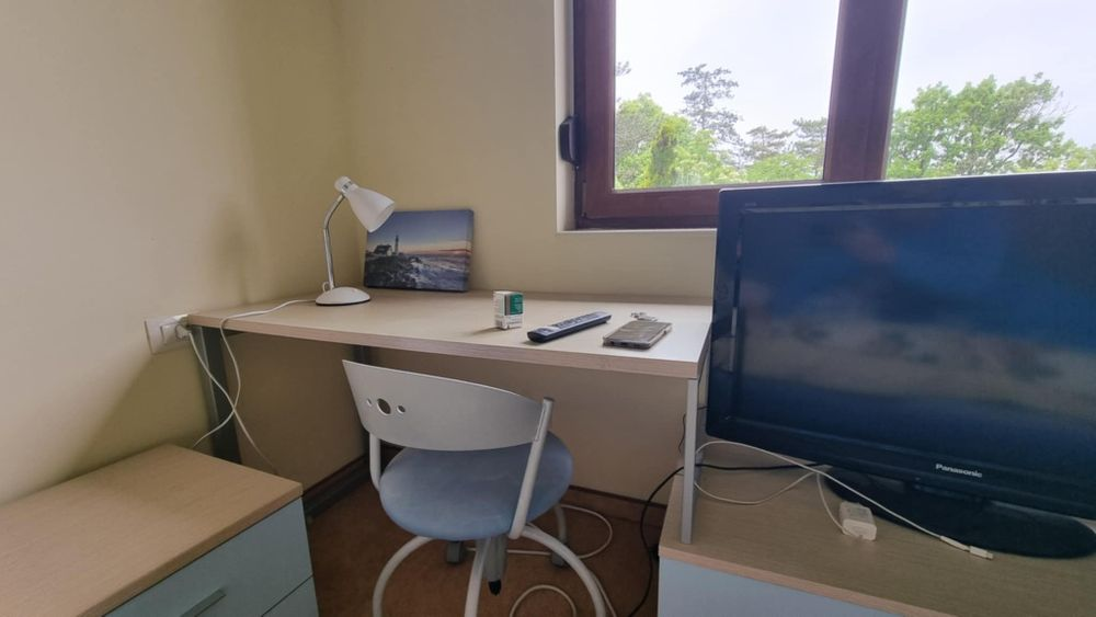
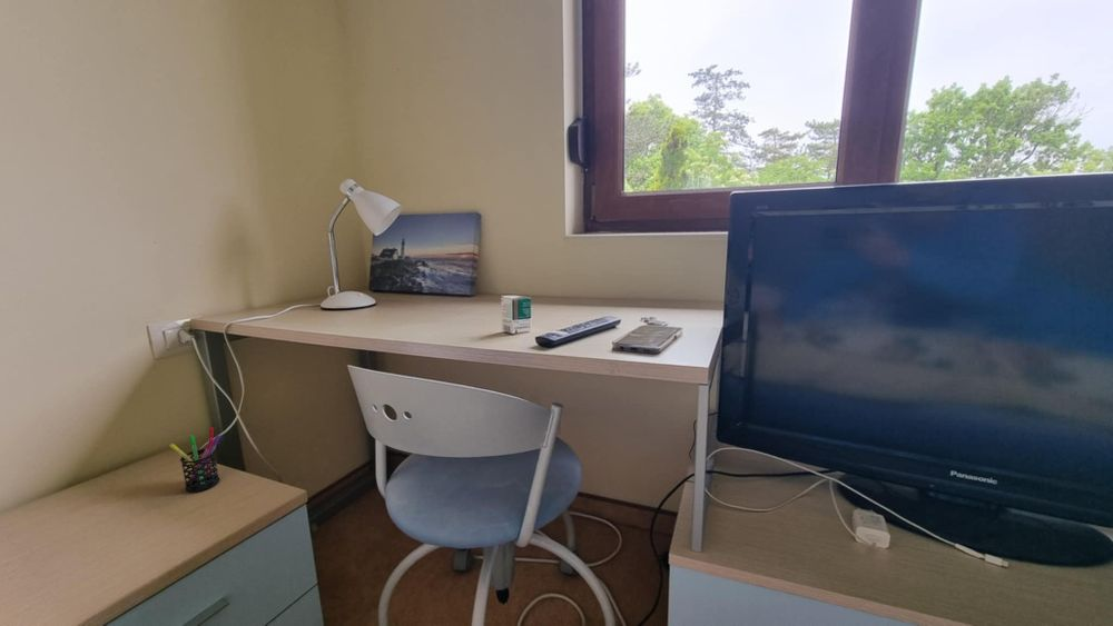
+ pen holder (199, 457)
